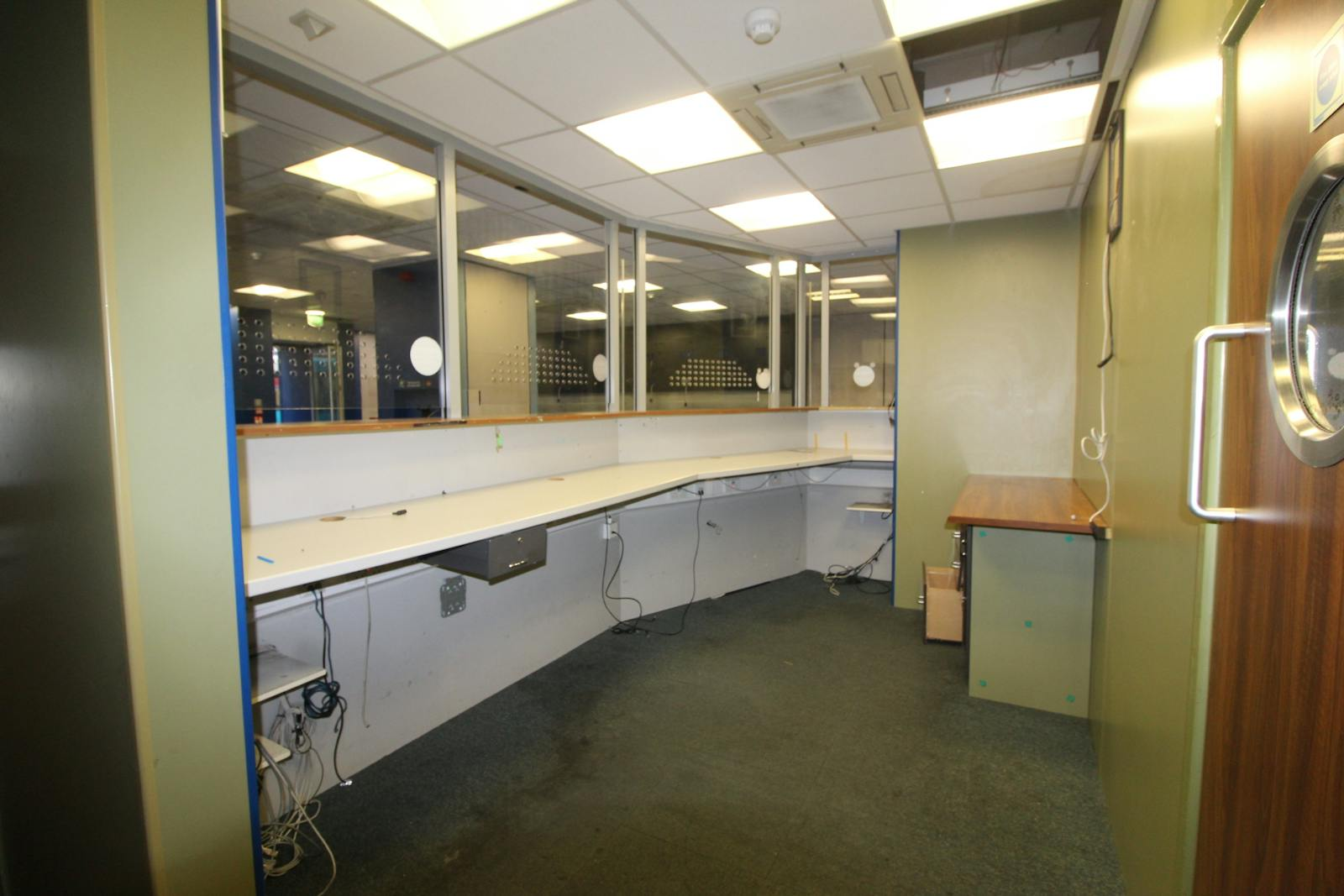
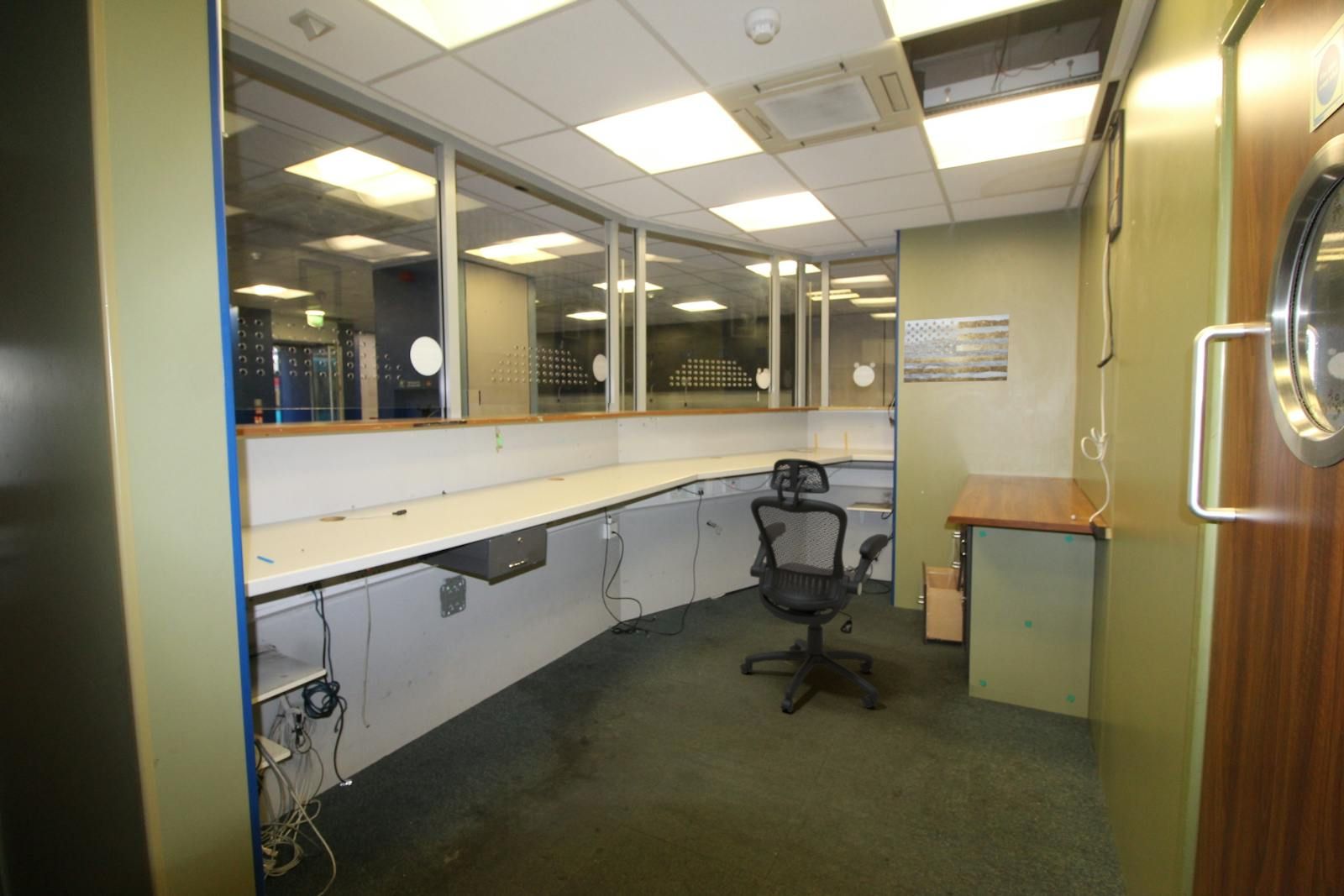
+ wall art (954, 349)
+ chair (811, 571)
